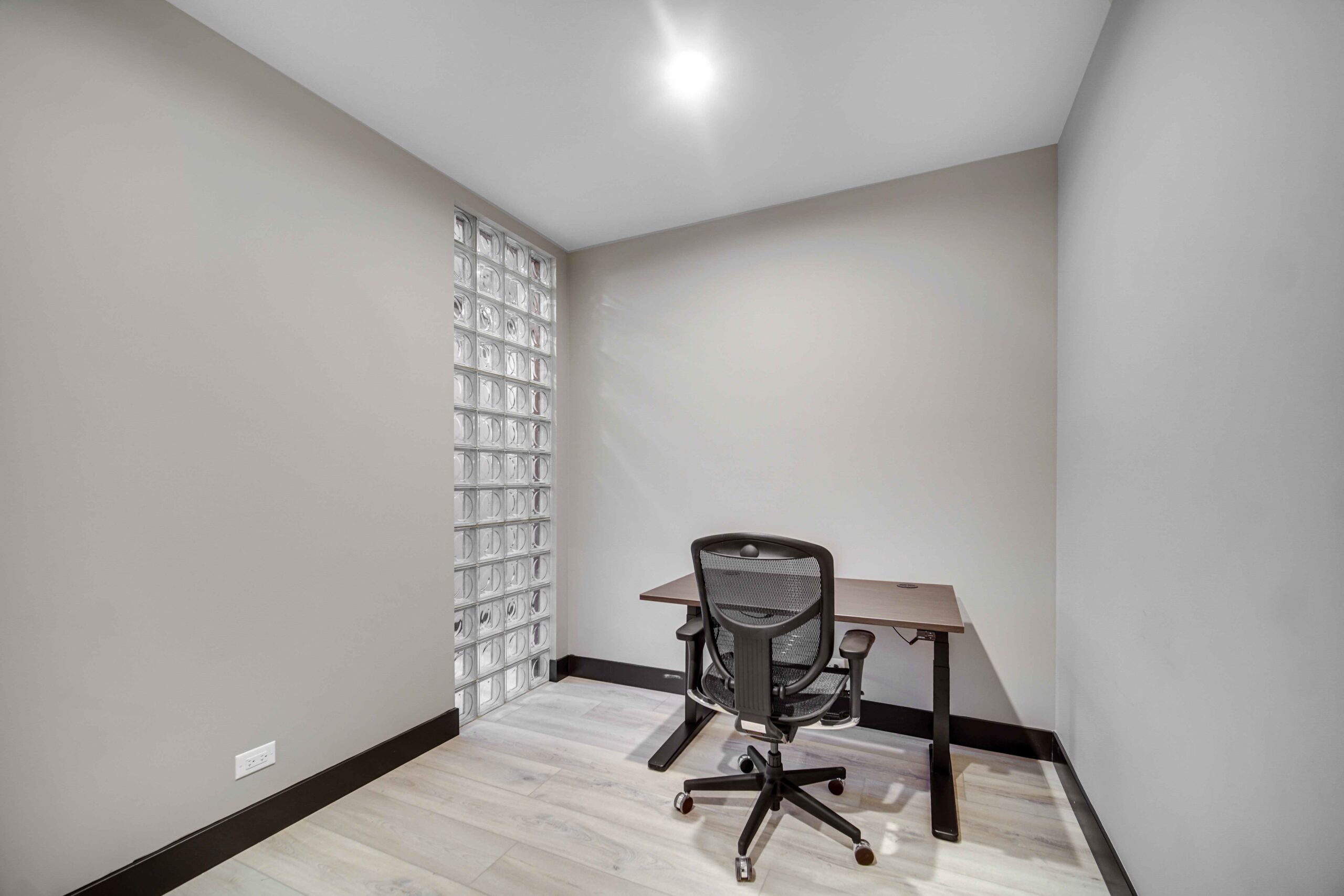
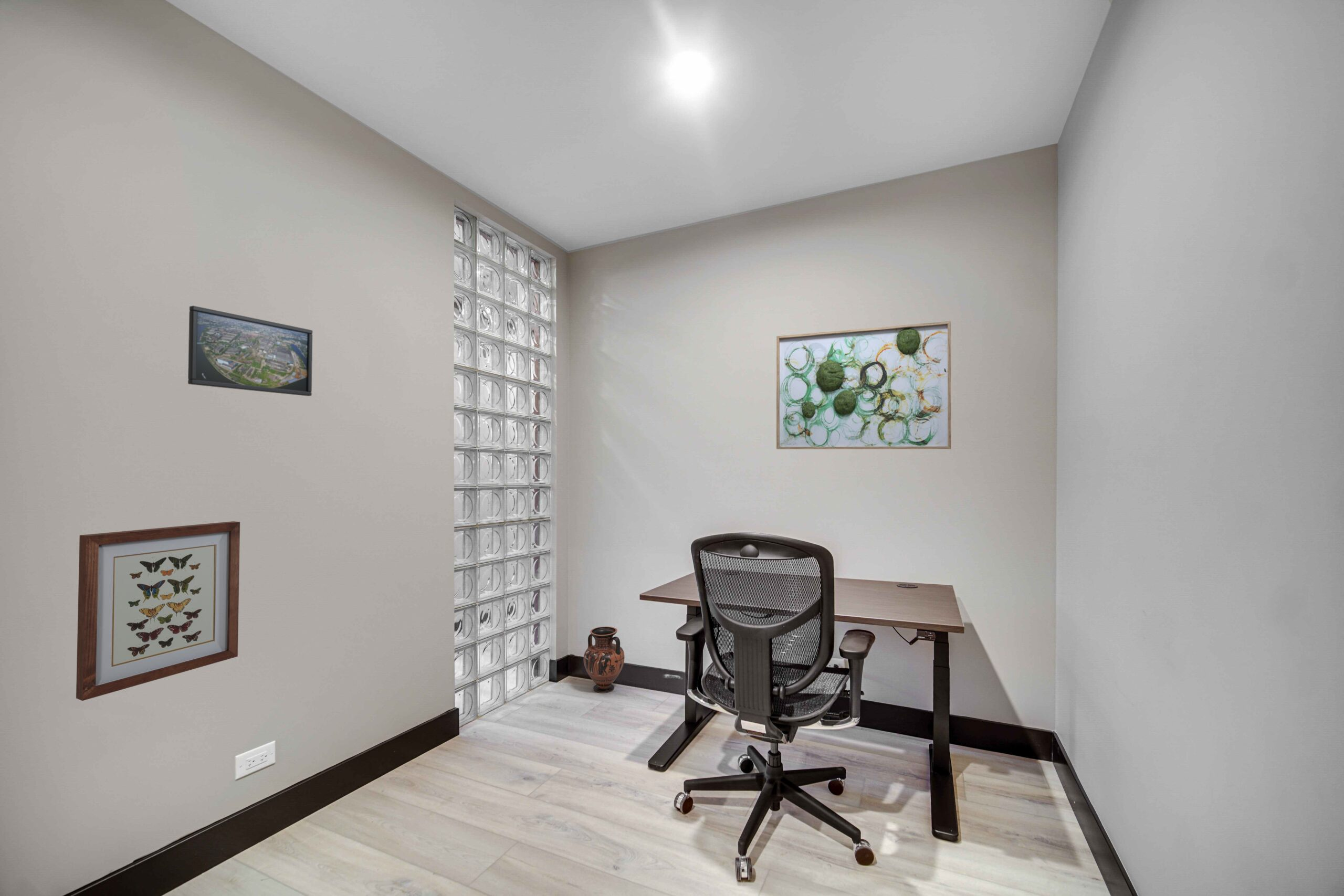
+ vase (604, 659)
+ wall art (166, 601)
+ wall art (858, 389)
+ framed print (255, 355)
